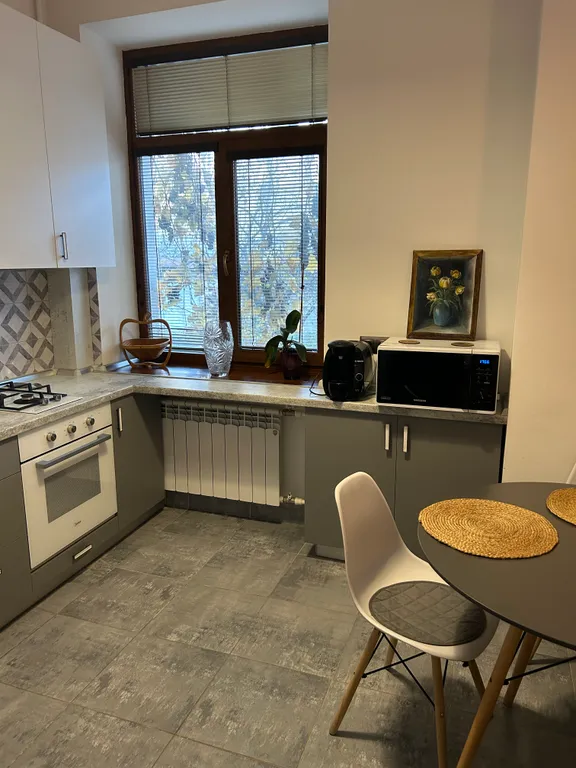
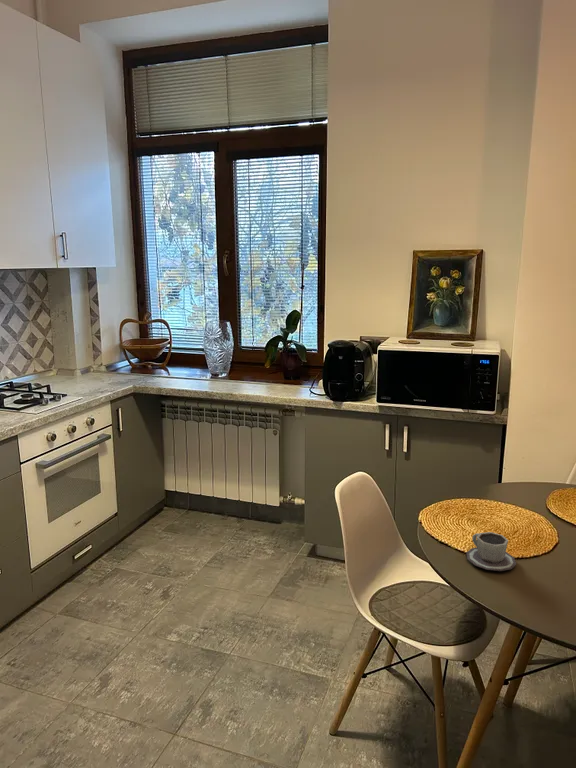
+ cup (491, 549)
